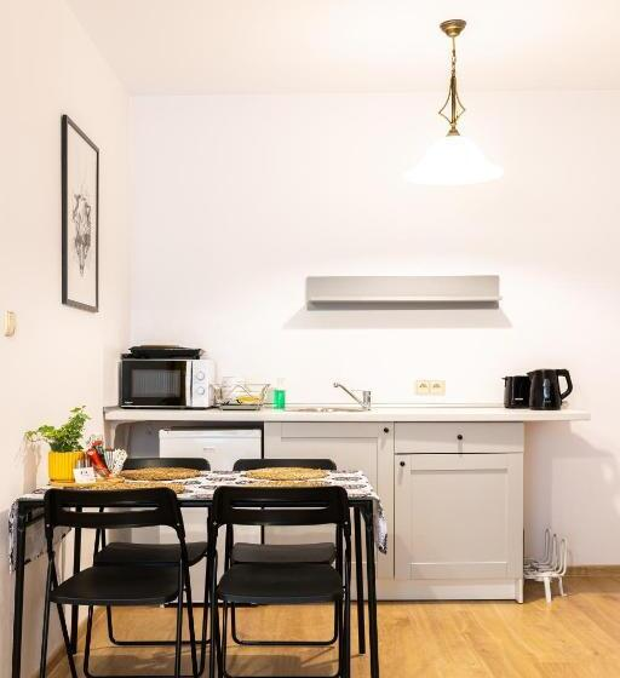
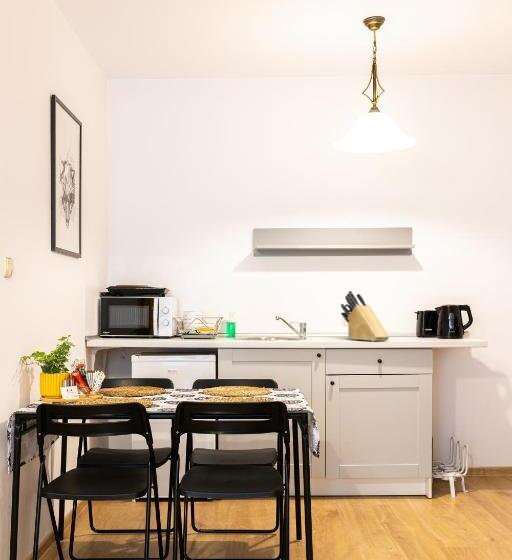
+ knife block (363, 315)
